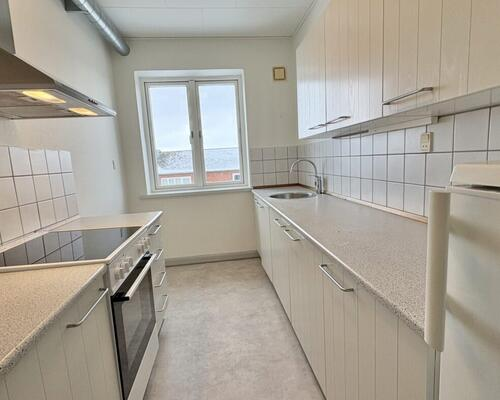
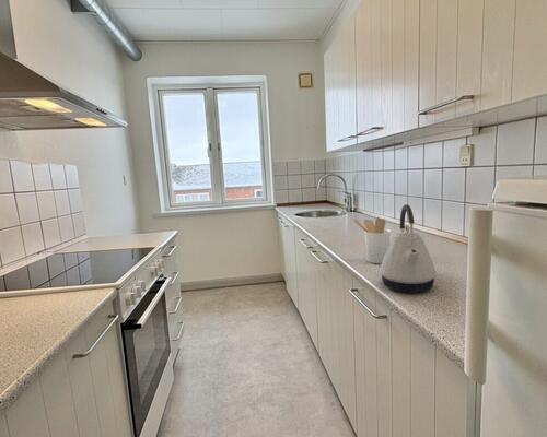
+ kettle (407, 246)
+ utensil holder (371, 238)
